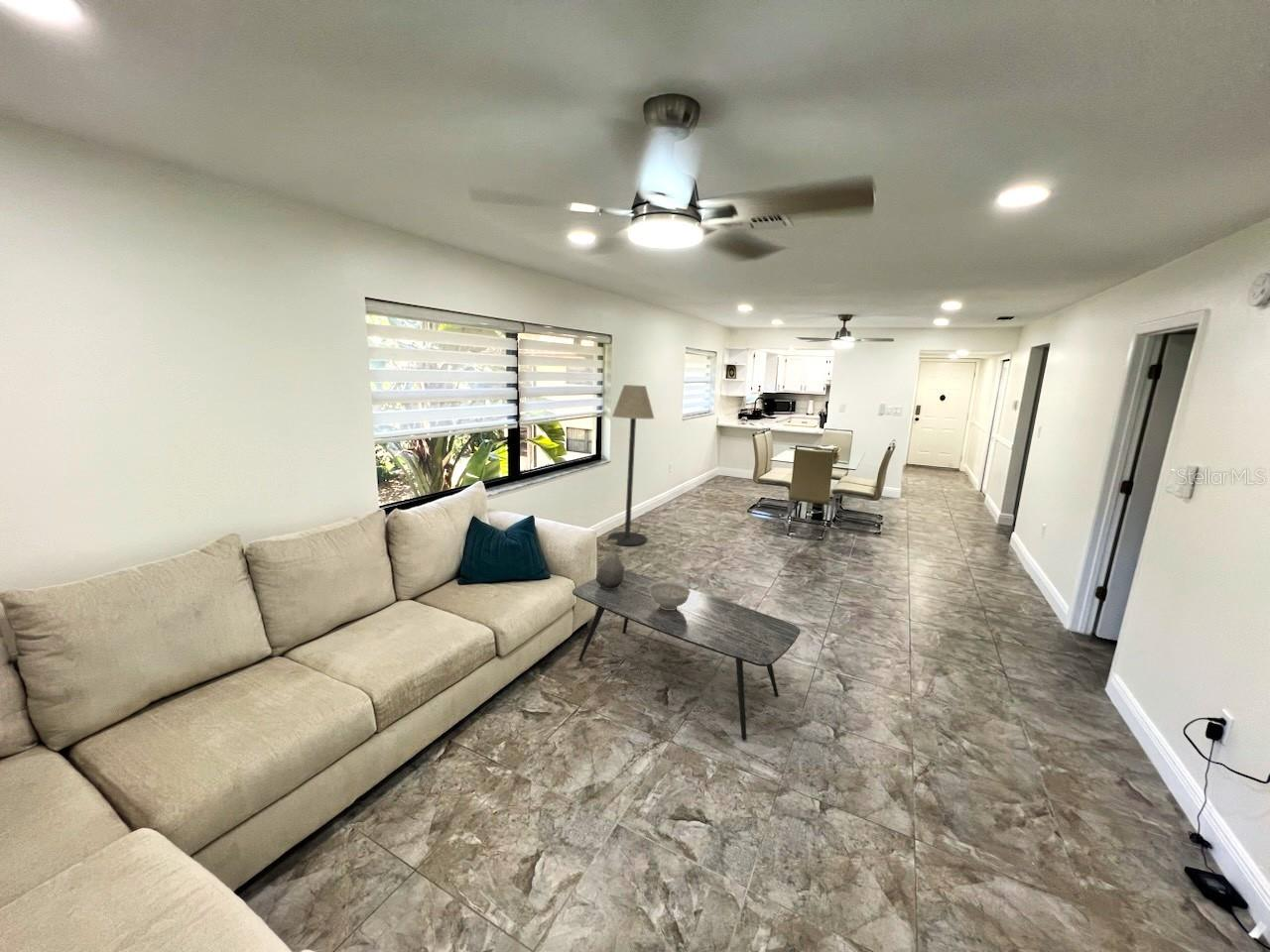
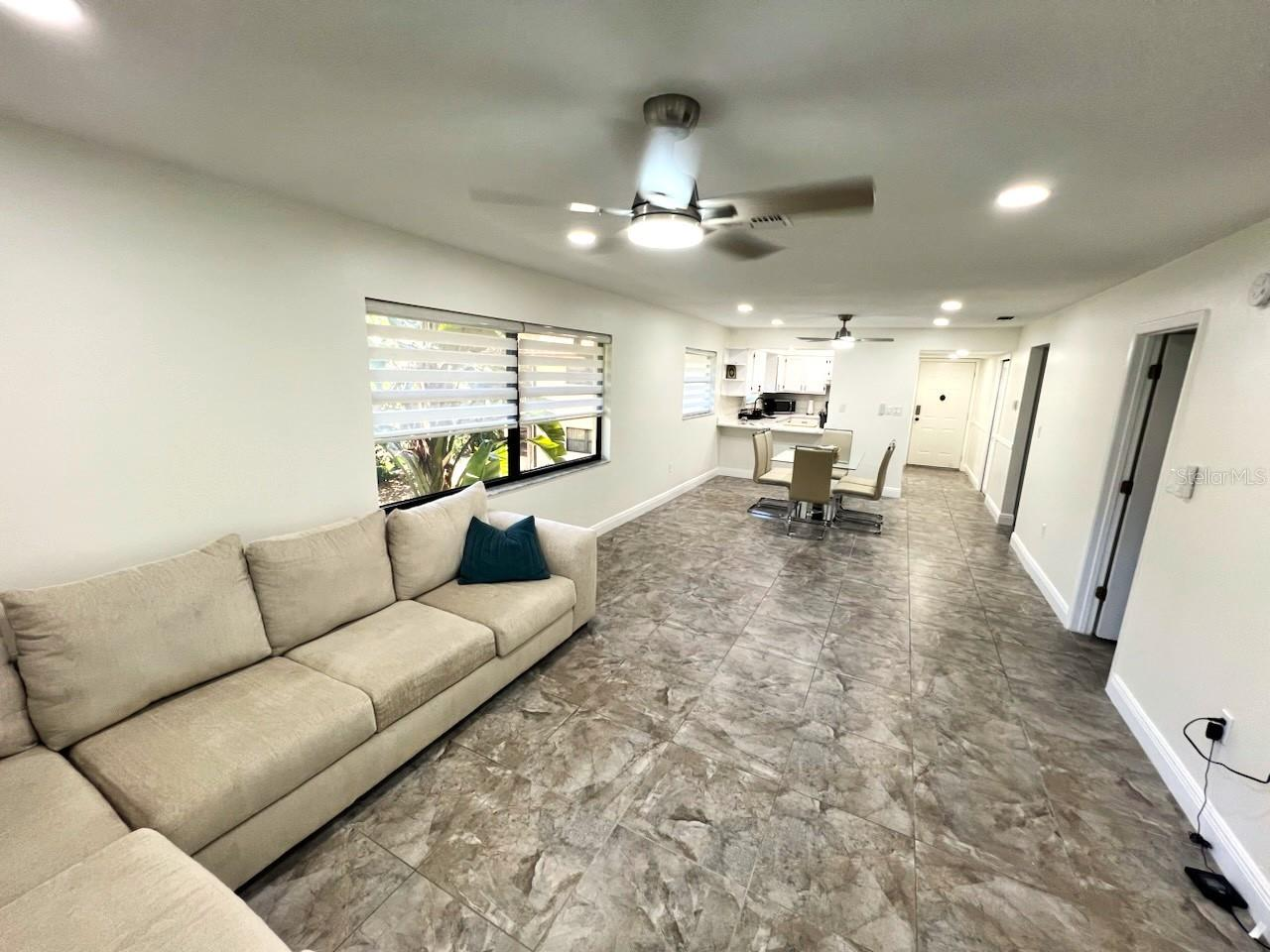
- floor lamp (630, 464)
- vase (611, 563)
- coffee table (677, 638)
- decorative bowl (669, 597)
